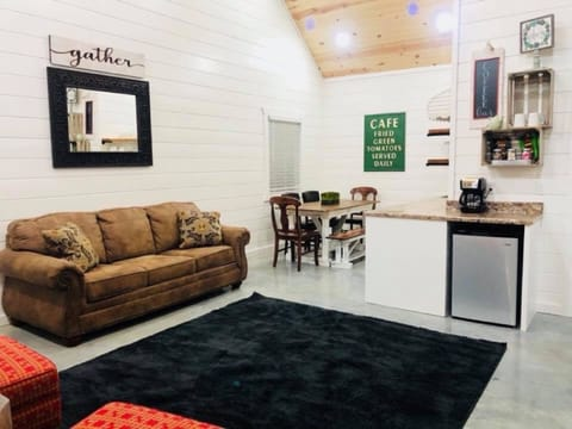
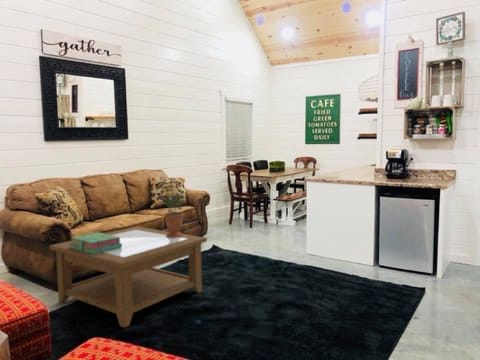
+ potted plant (172, 208)
+ coffee table (131, 268)
+ stack of books (95, 242)
